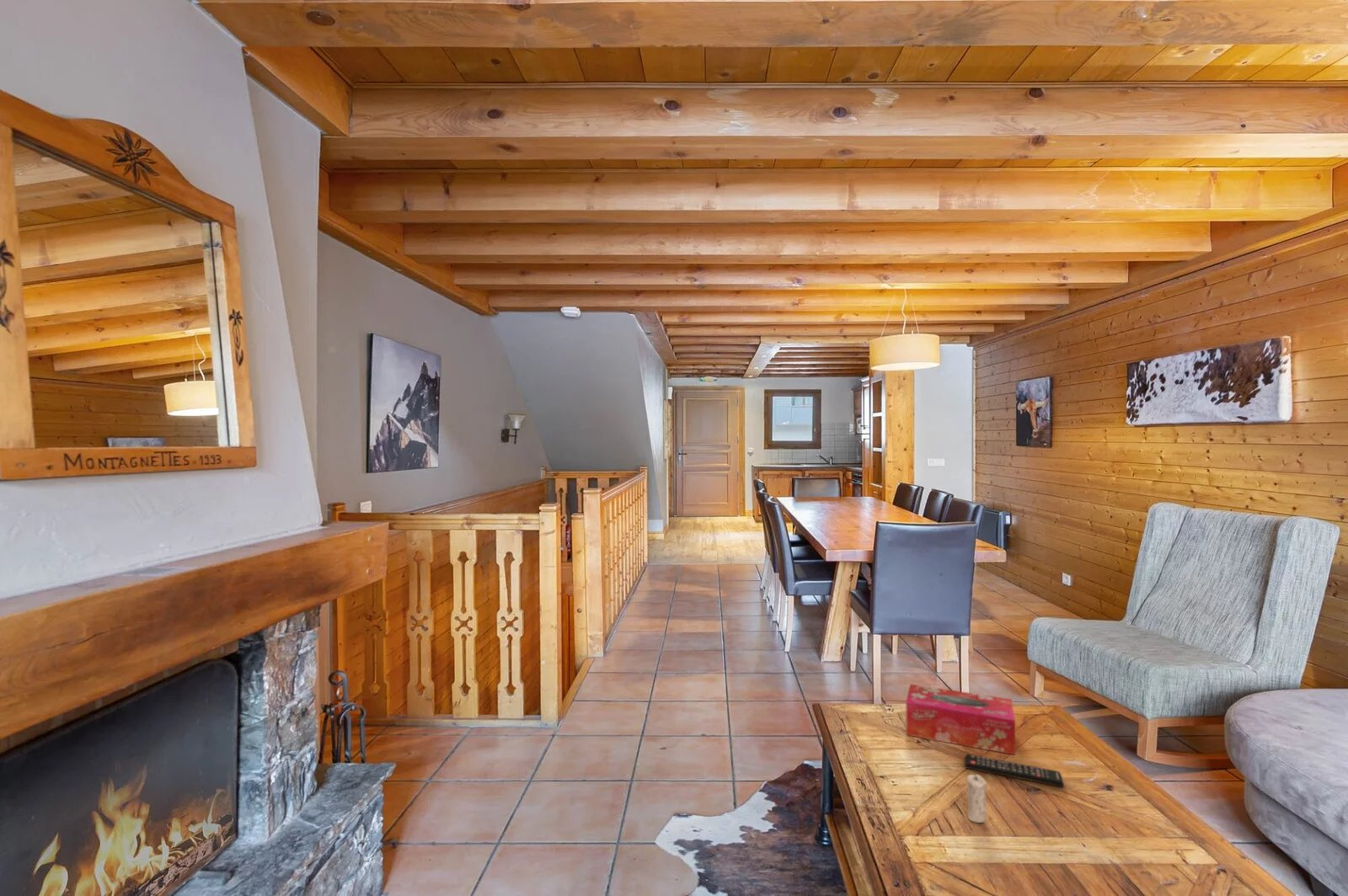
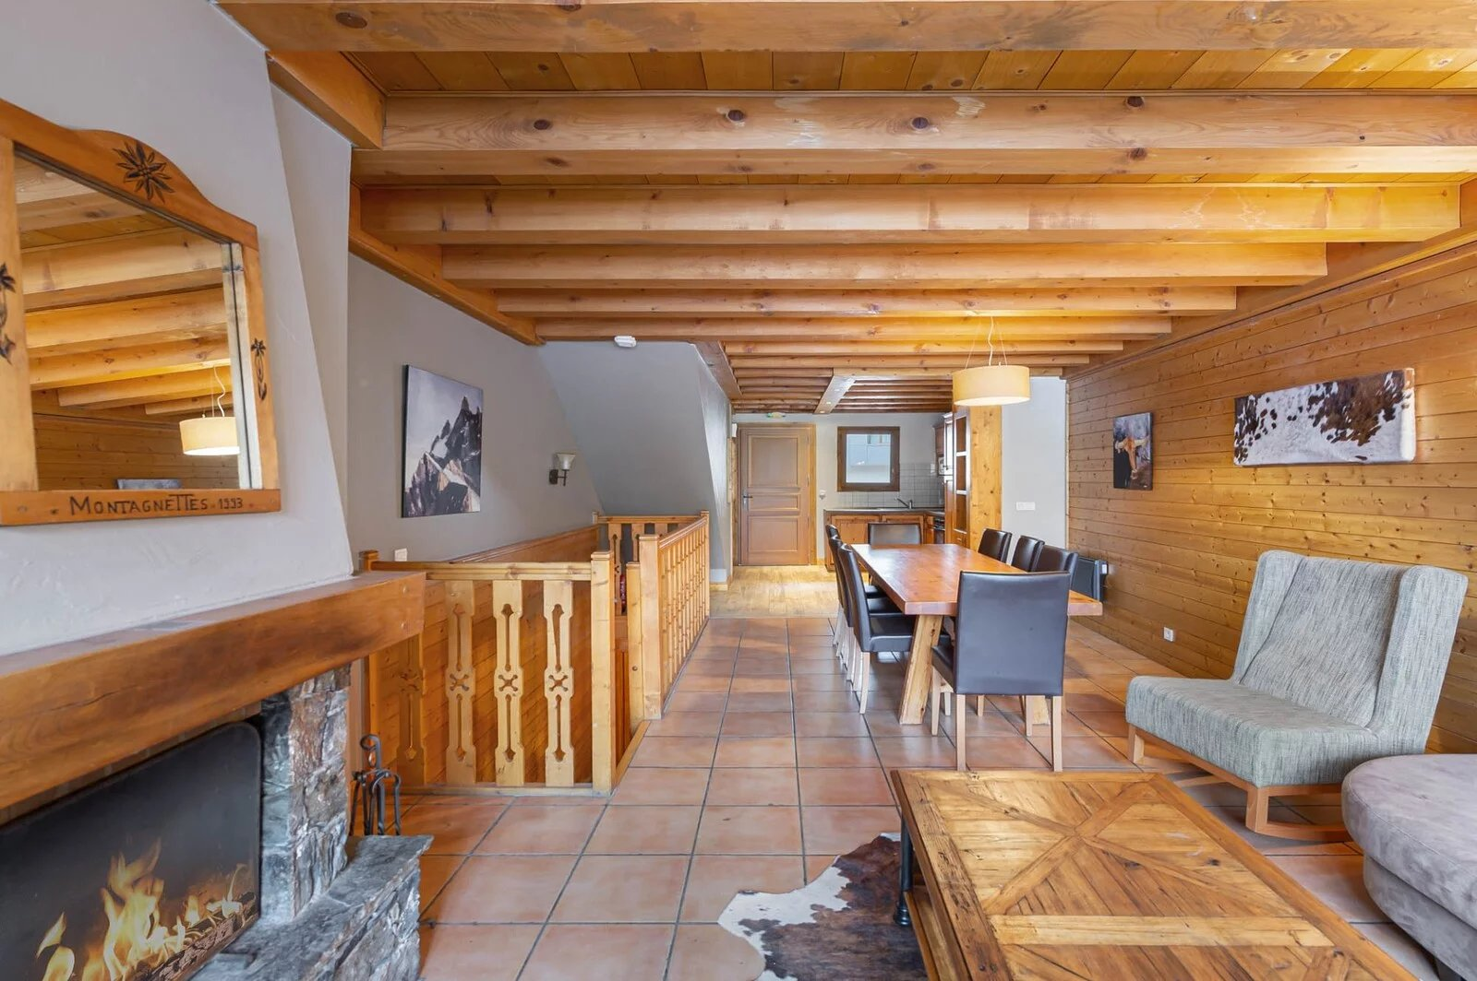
- remote control (1012, 771)
- tissue box (959, 717)
- candle (976, 794)
